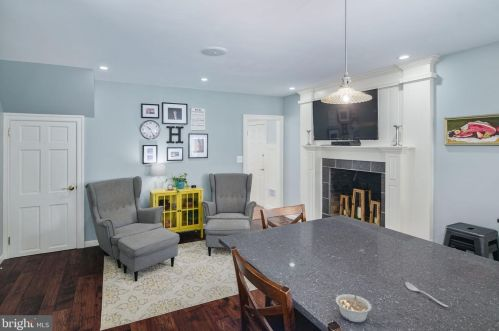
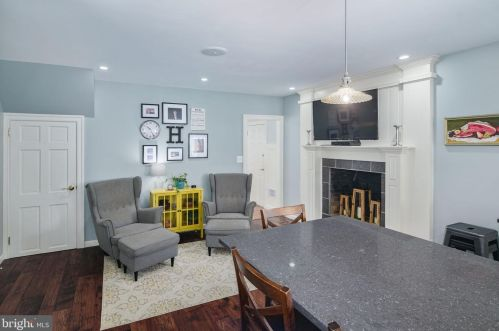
- legume (352, 307)
- spoon (425, 293)
